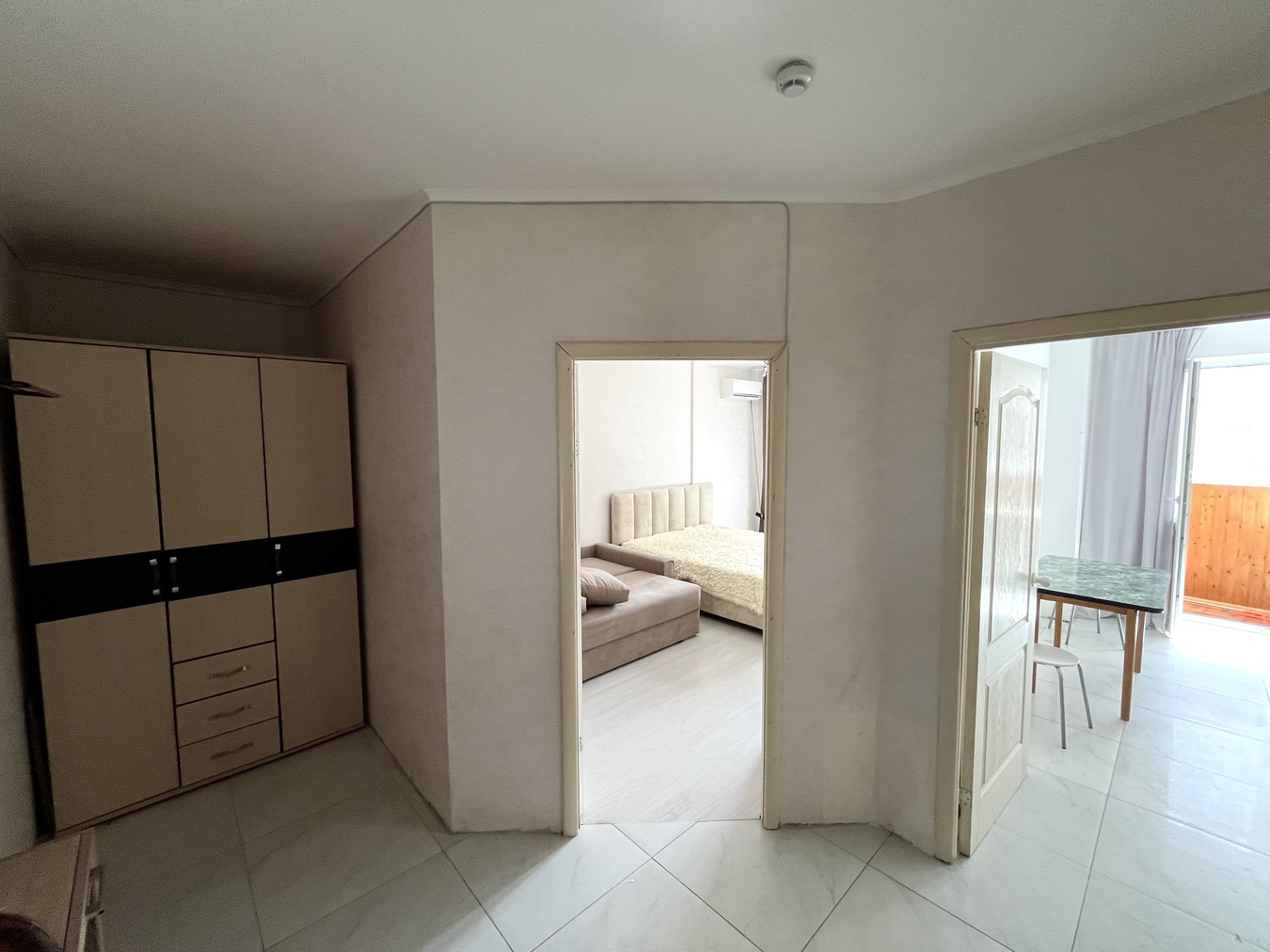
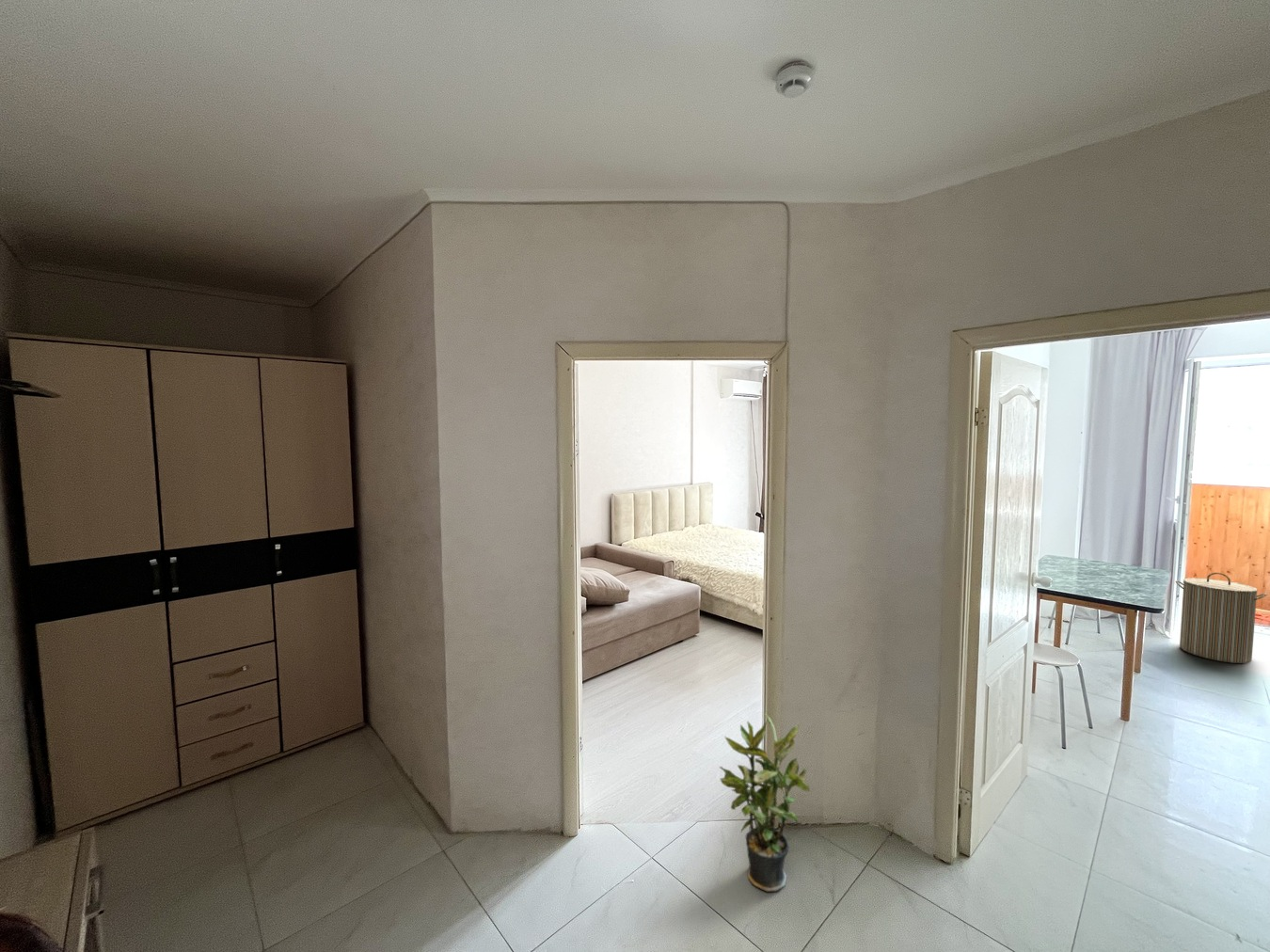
+ laundry hamper (1216, 613)
+ potted plant (761, 798)
